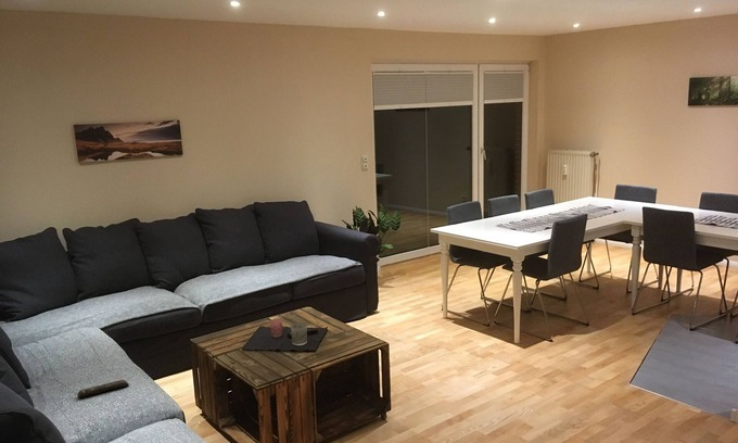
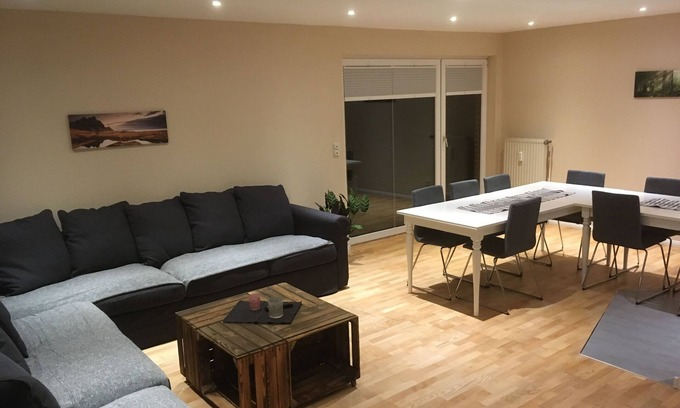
- remote control (103, 388)
